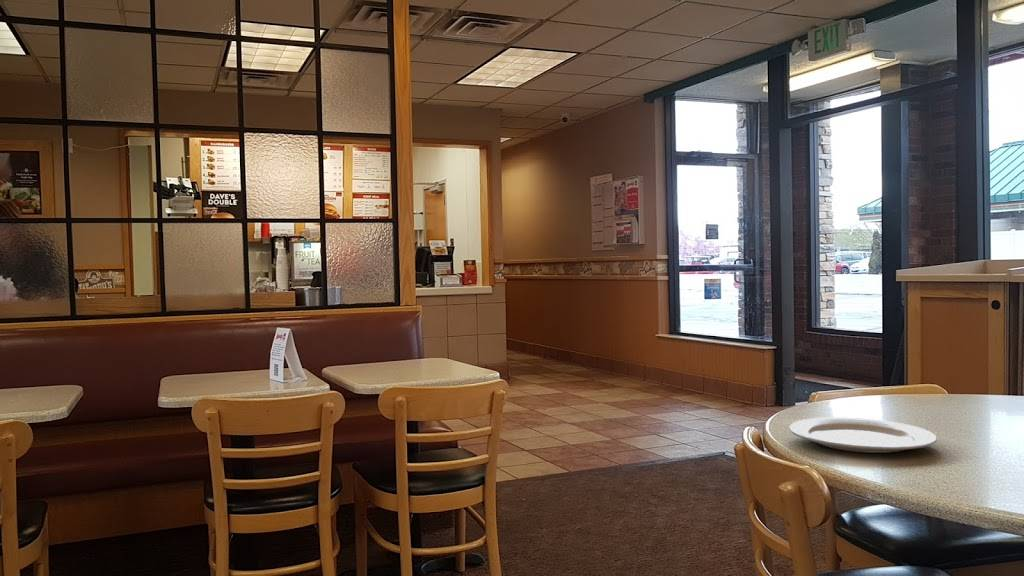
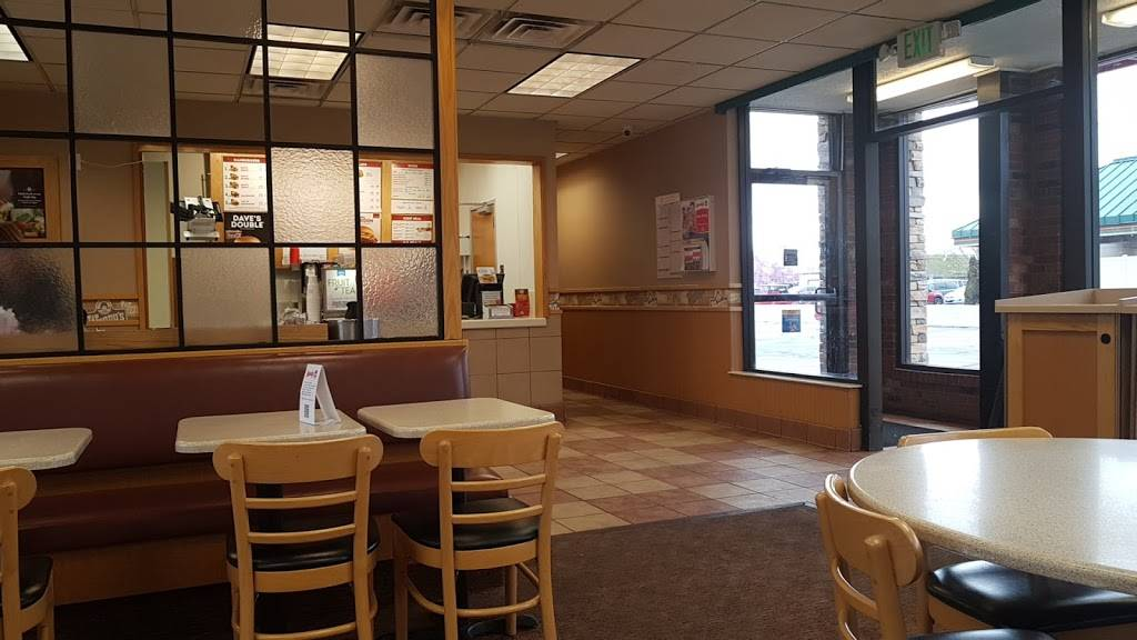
- chinaware (860, 436)
